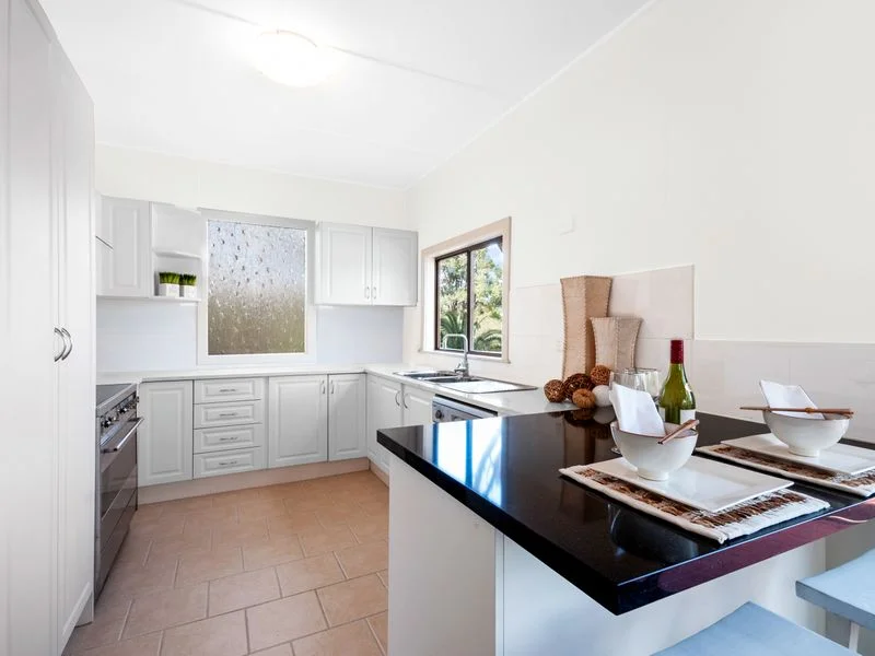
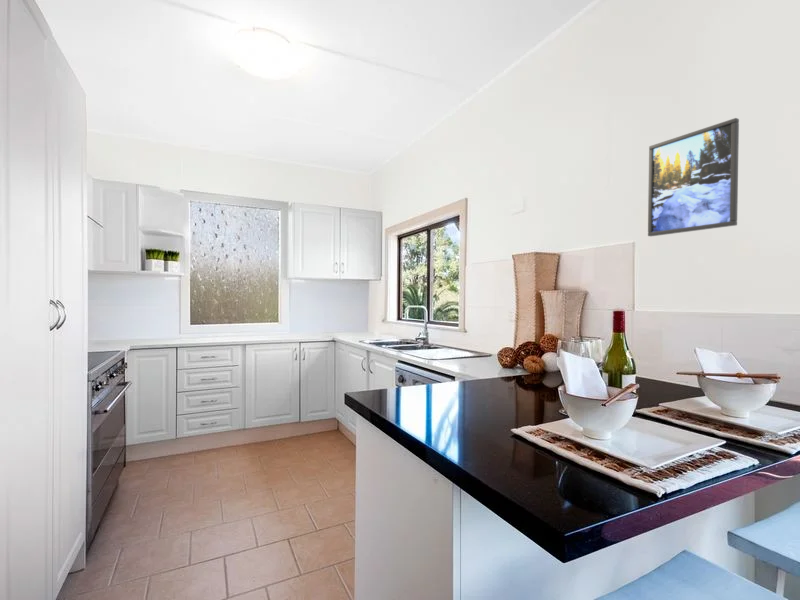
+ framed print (689, 182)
